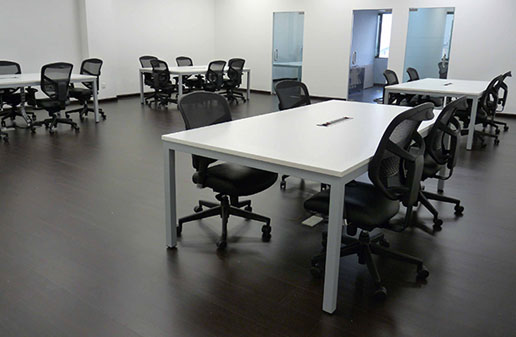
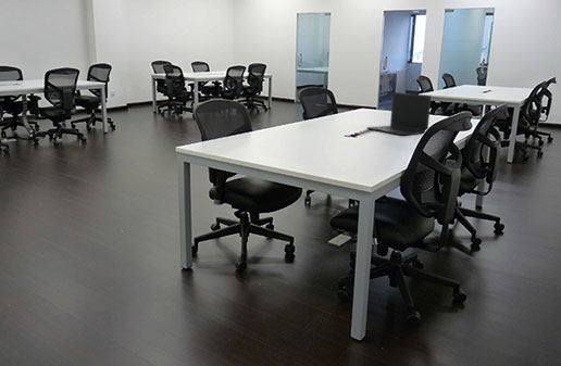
+ laptop (397, 112)
